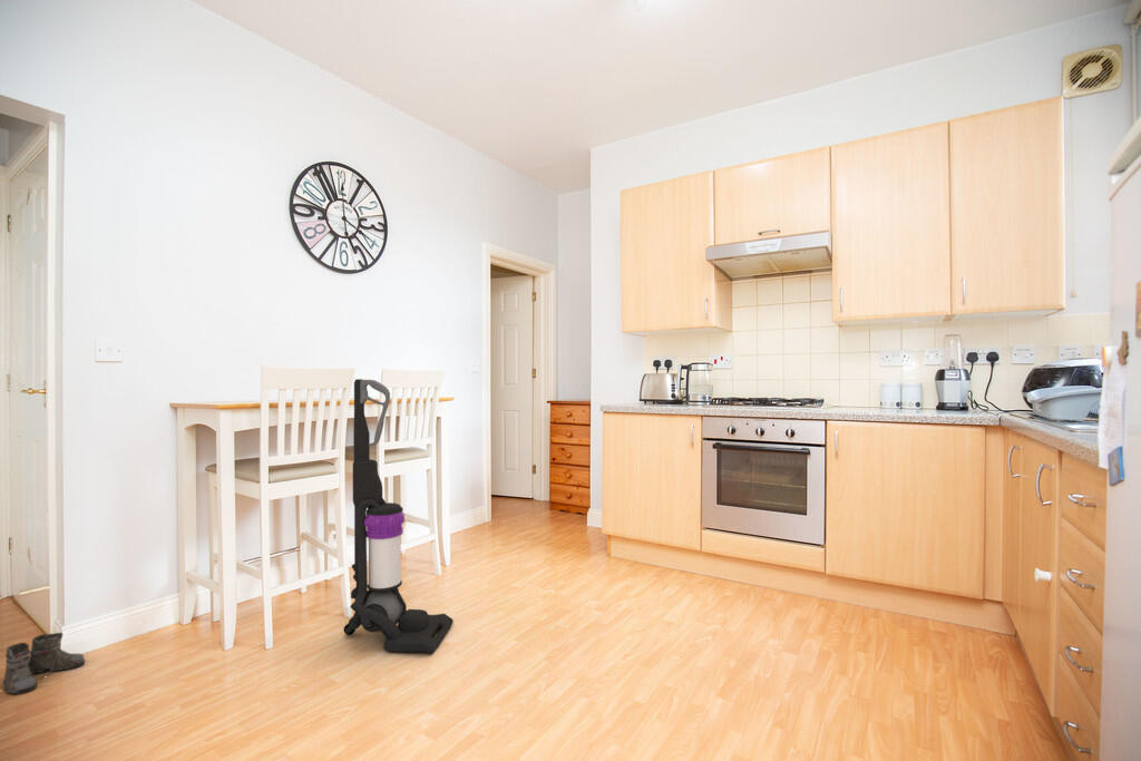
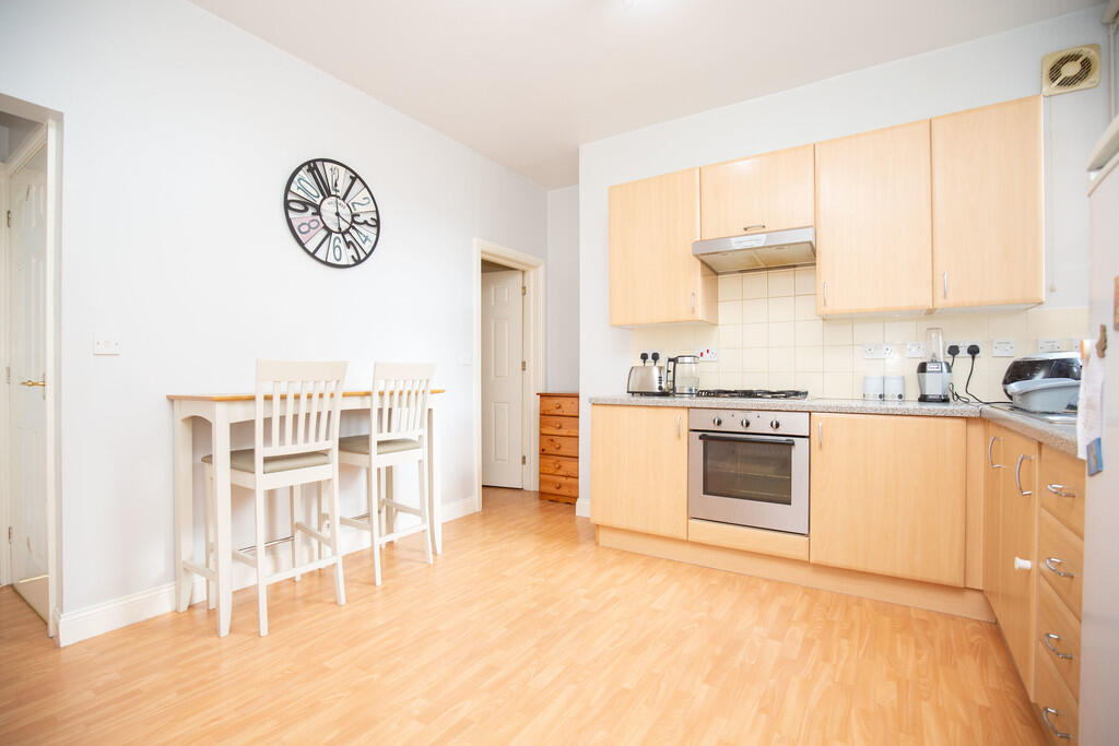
- boots (37, 660)
- vacuum cleaner (393, 507)
